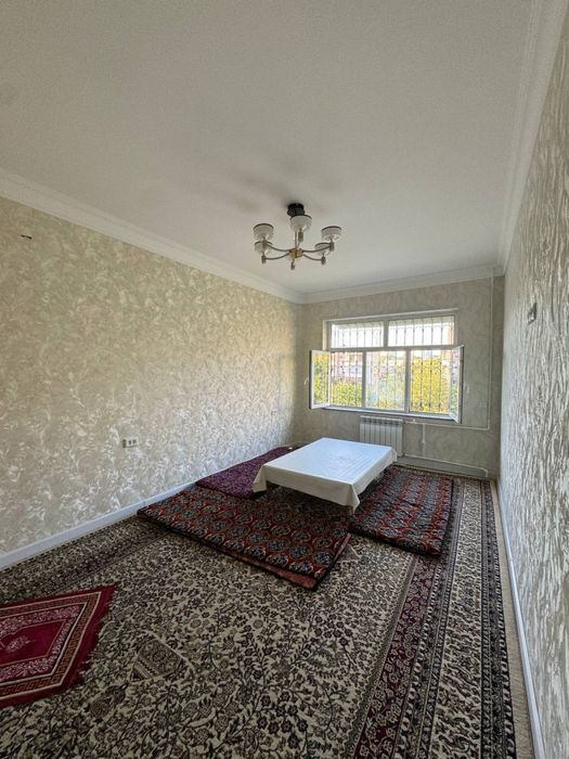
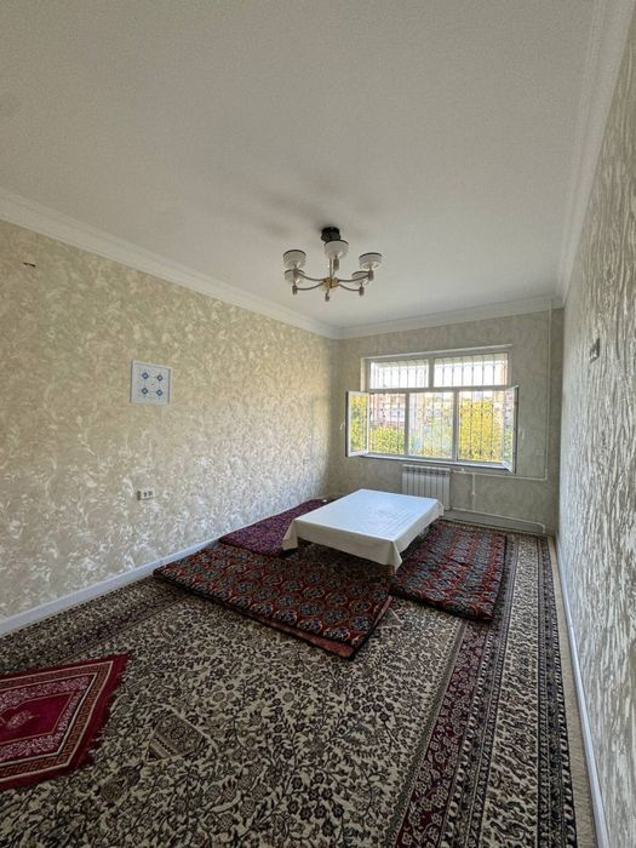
+ wall art (151, 384)
